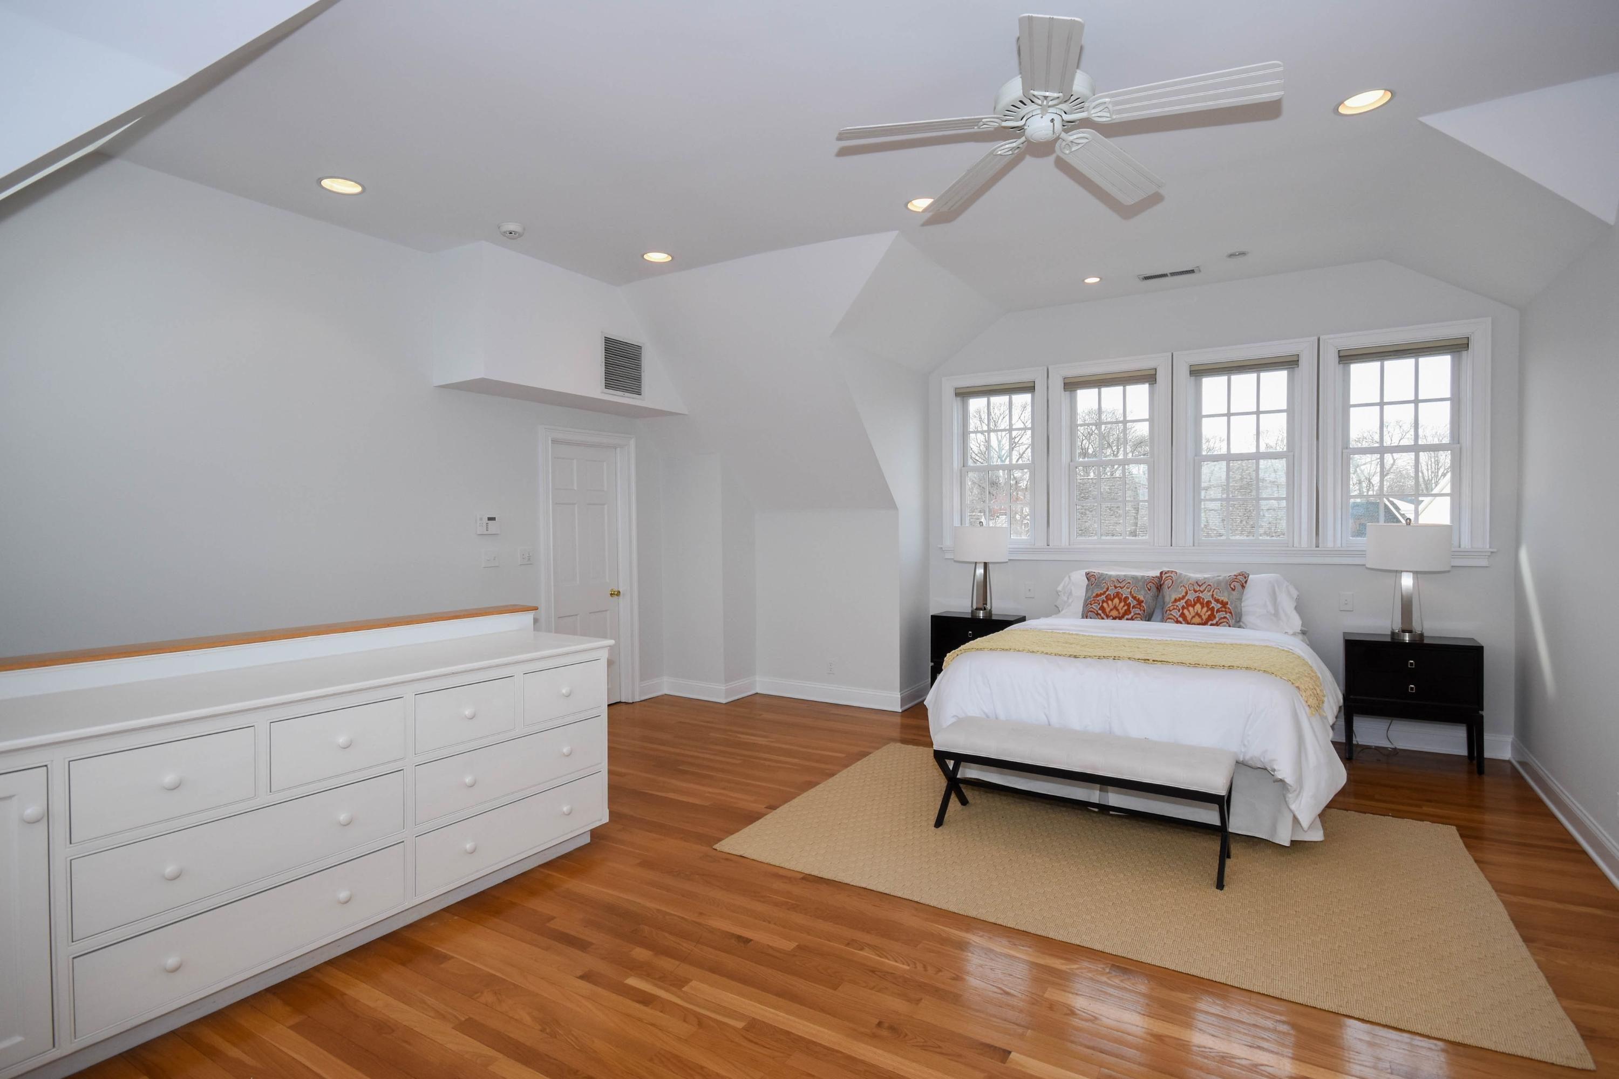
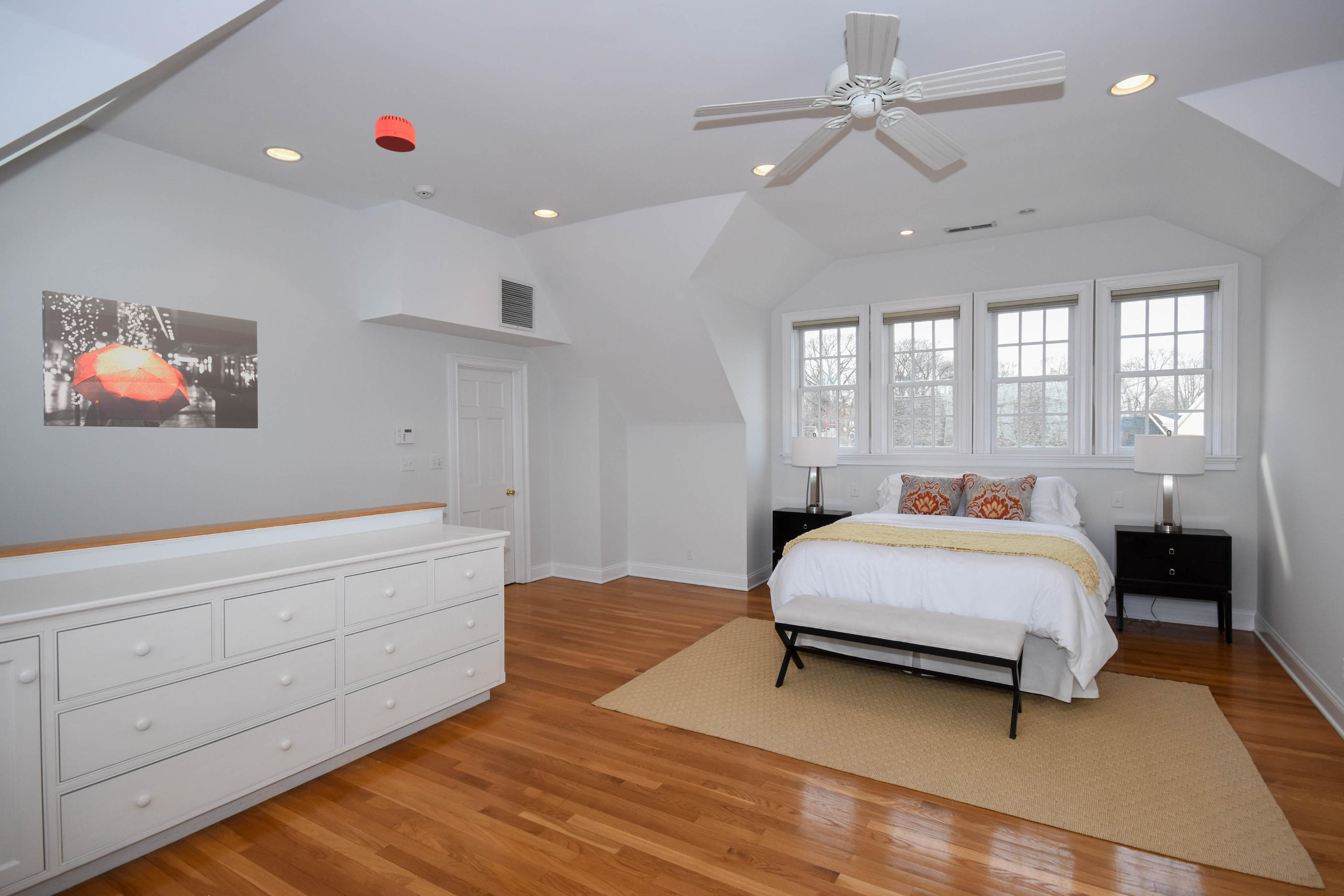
+ smoke detector (395, 133)
+ wall art (162, 367)
